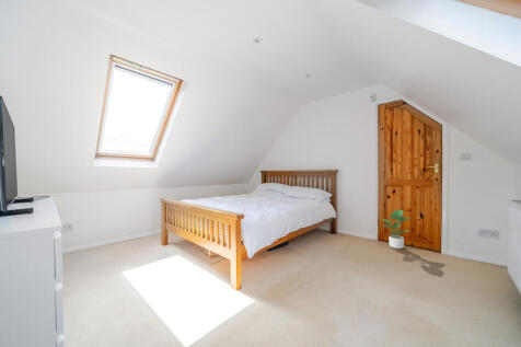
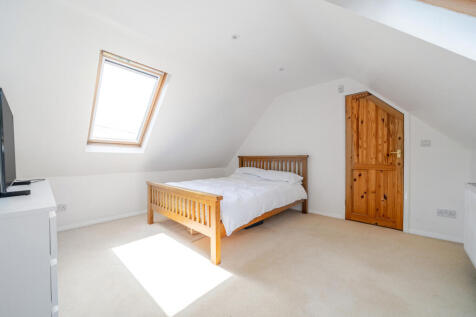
- potted plant (394, 228)
